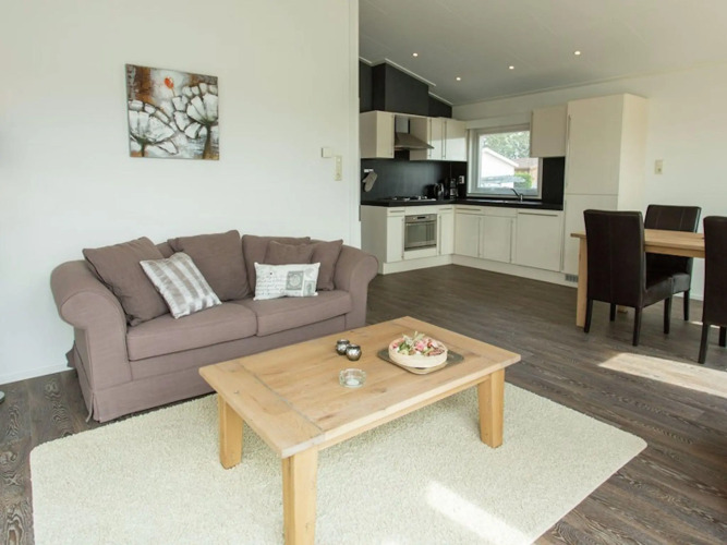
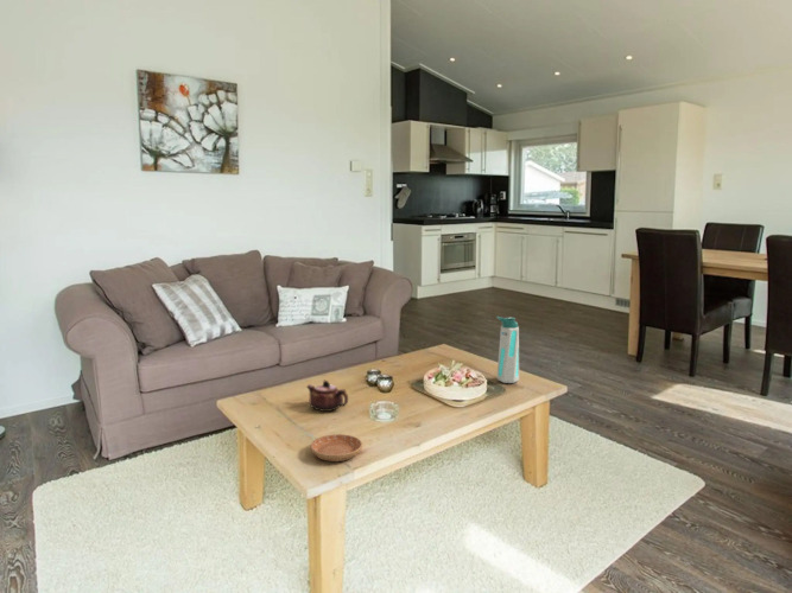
+ teapot (327, 394)
+ water bottle (507, 349)
+ saucer (336, 448)
